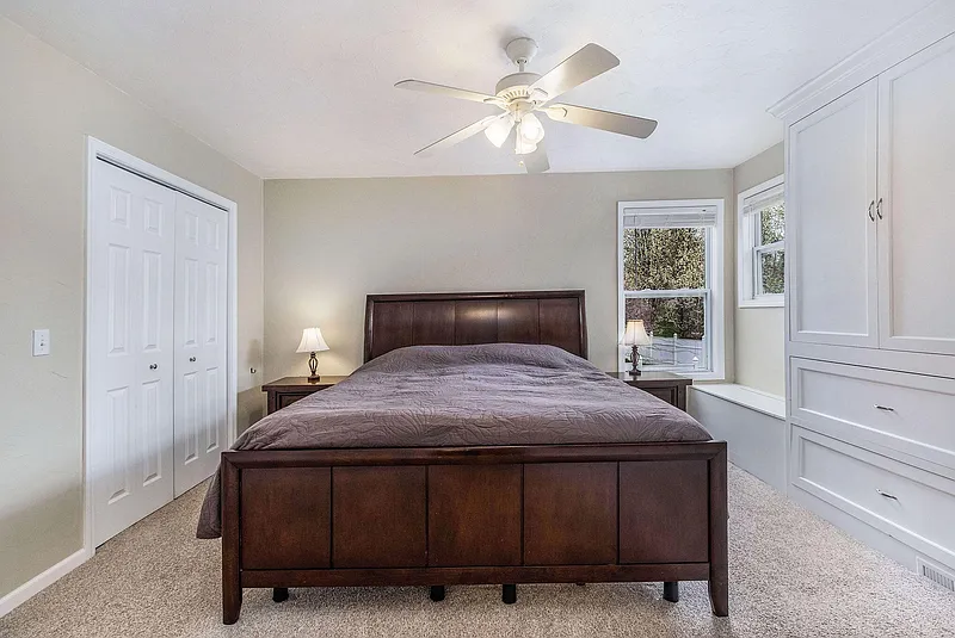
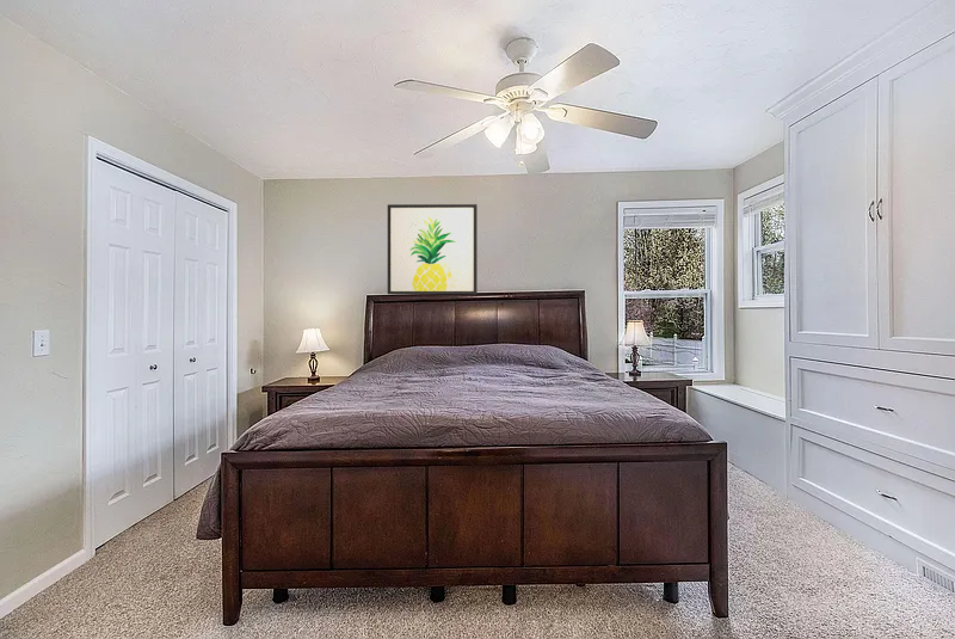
+ wall art (432, 248)
